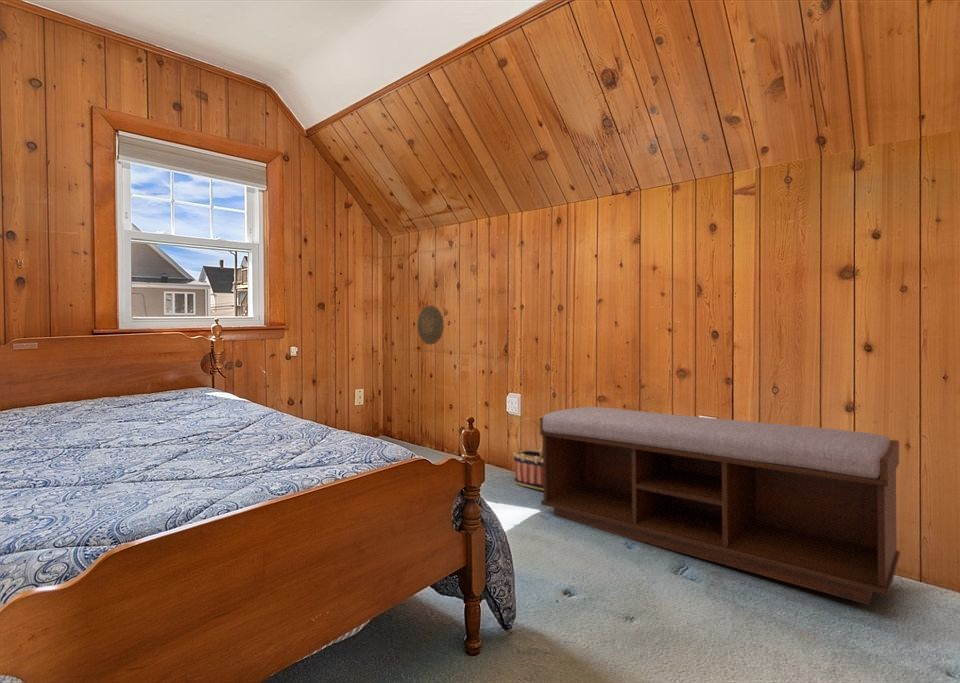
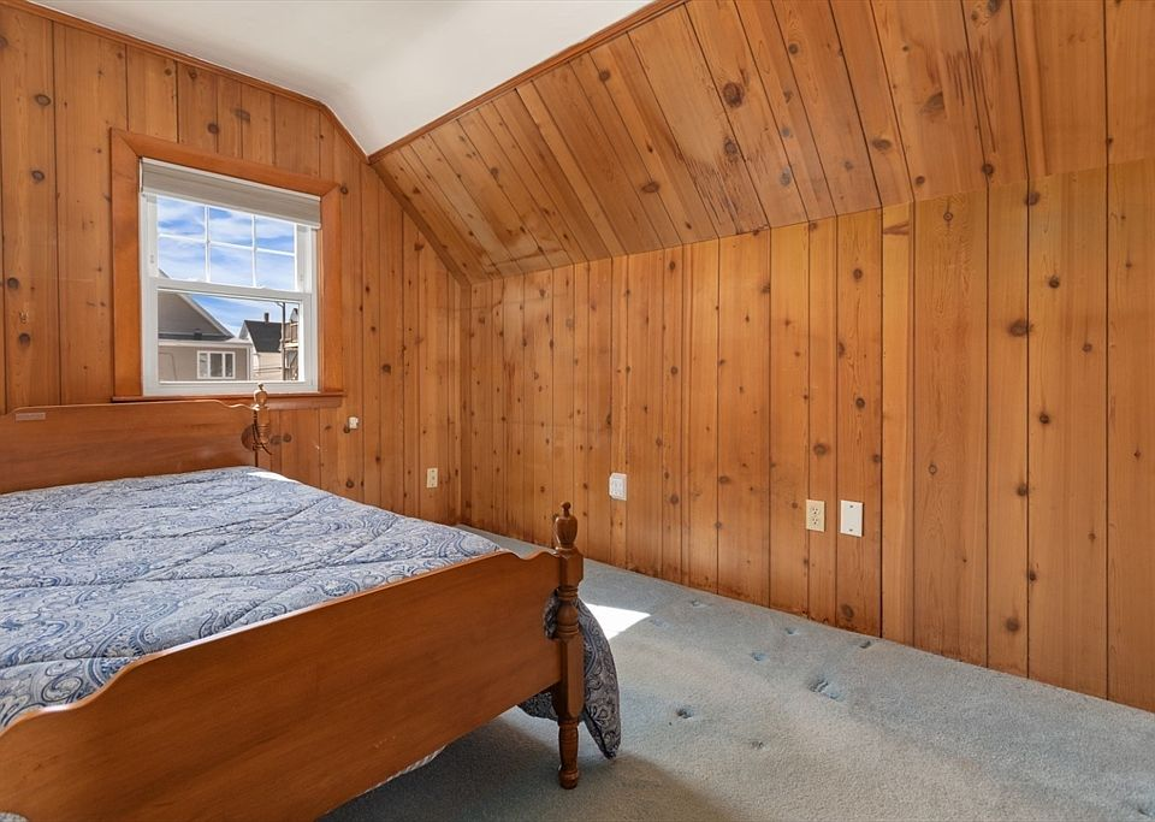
- decorative plate (429, 325)
- basket (539, 450)
- bench (693, 479)
